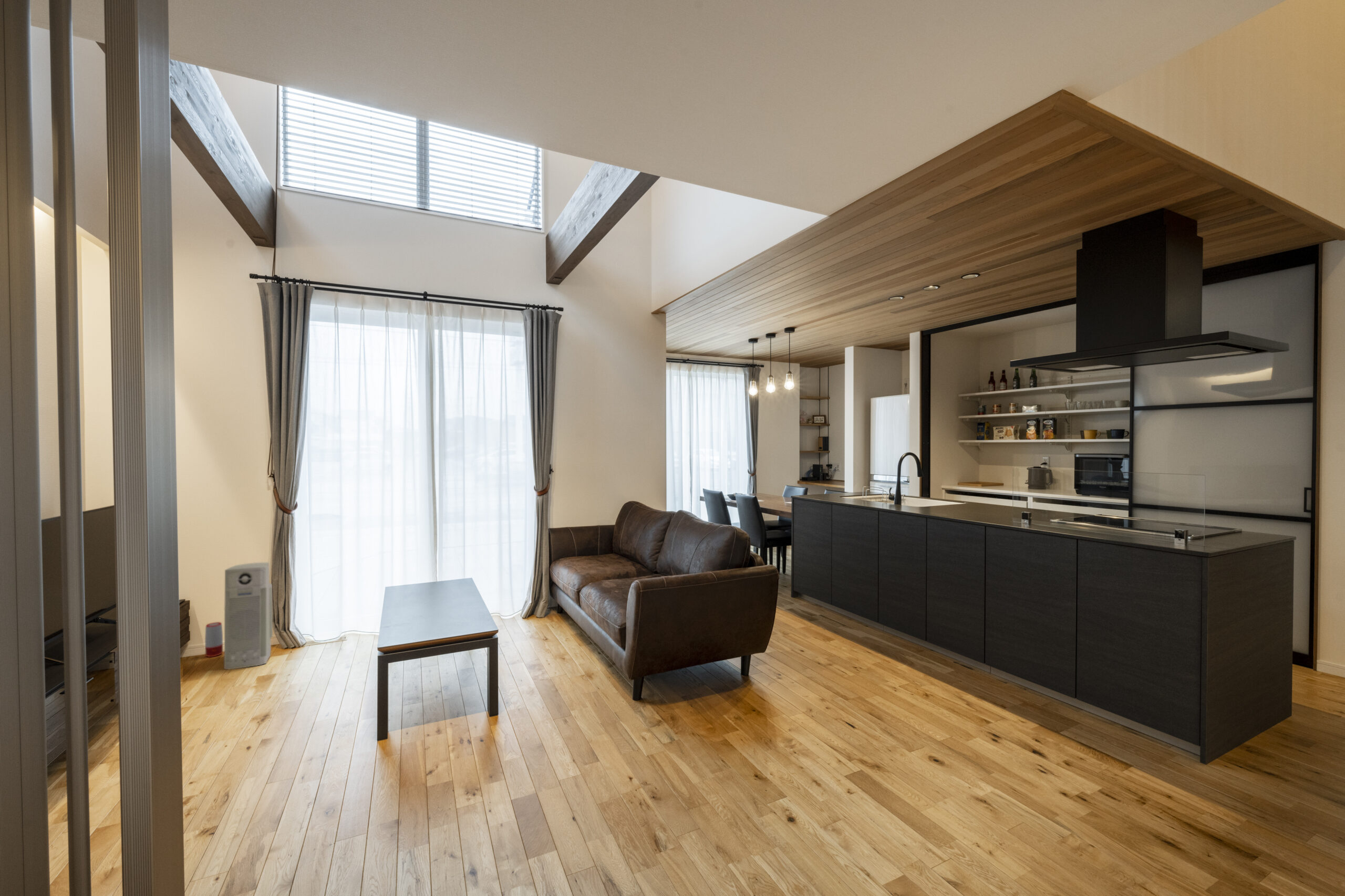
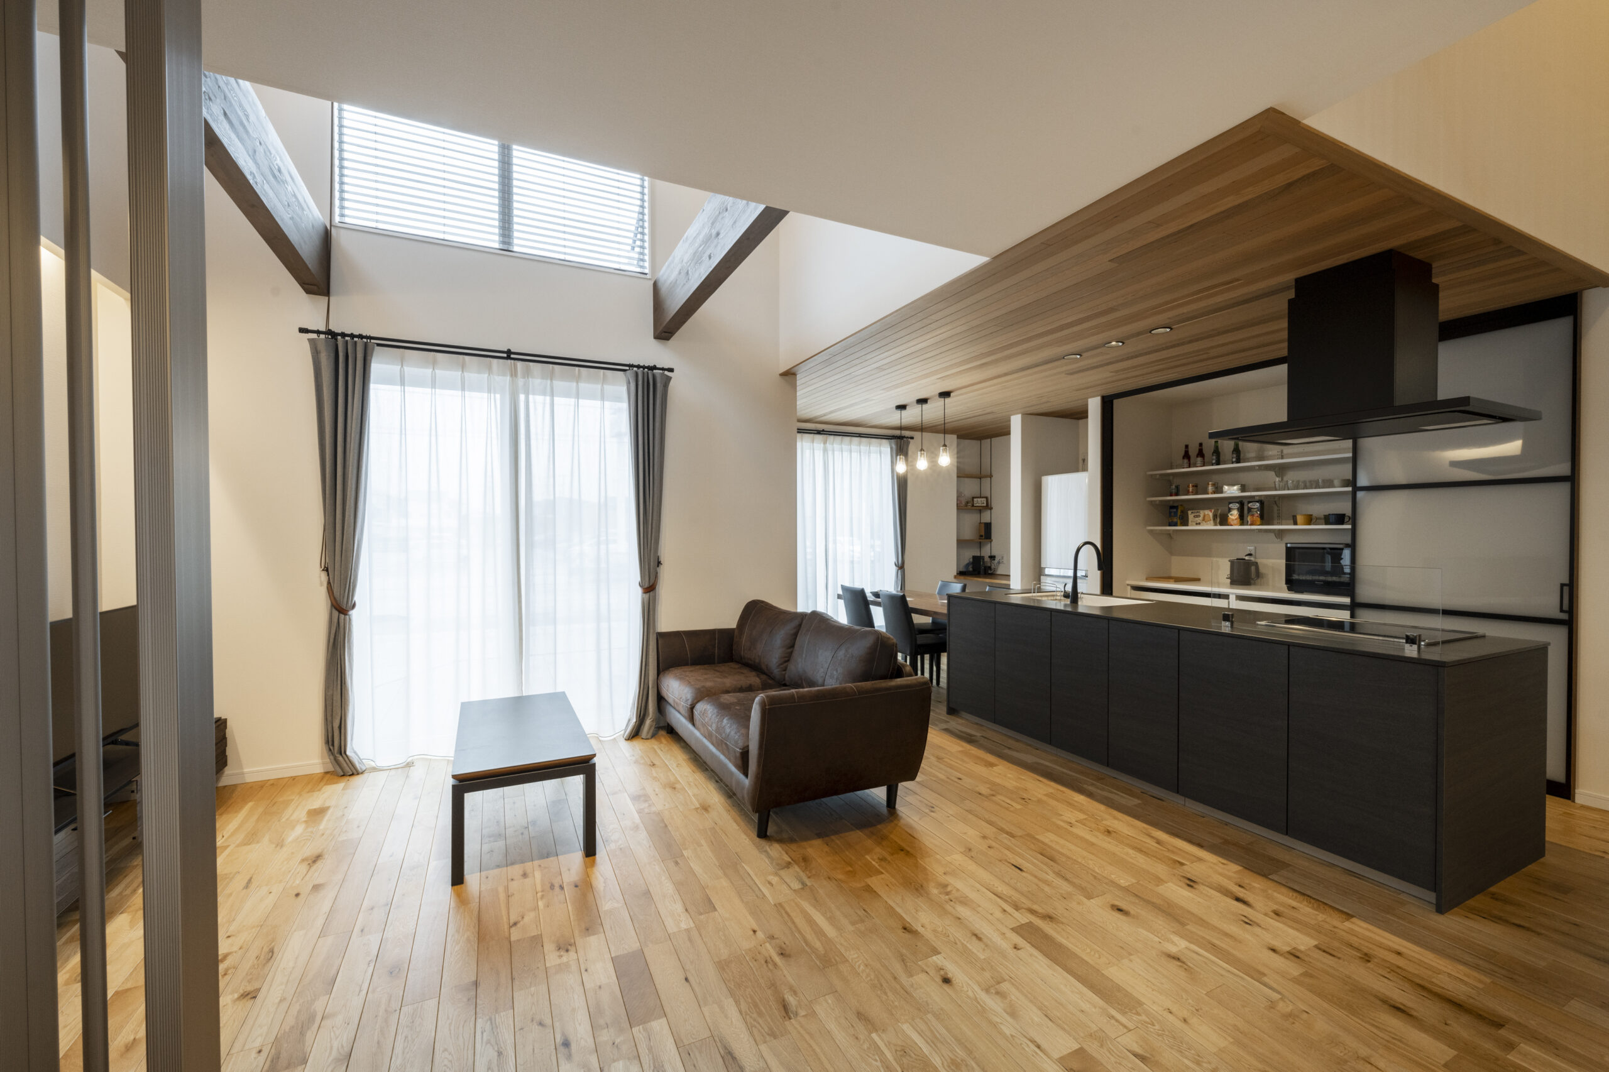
- air purifier (250, 611)
- speaker (214, 639)
